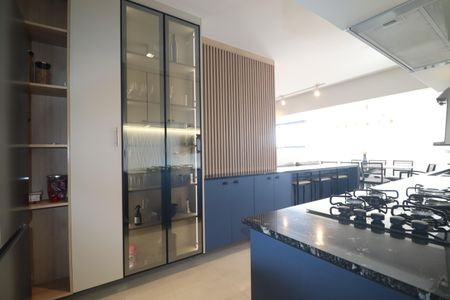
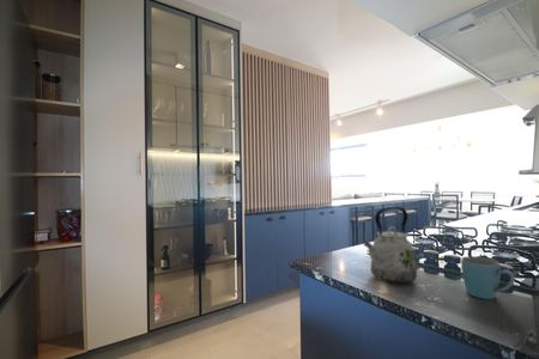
+ mug (487, 279)
+ kettle (386, 243)
